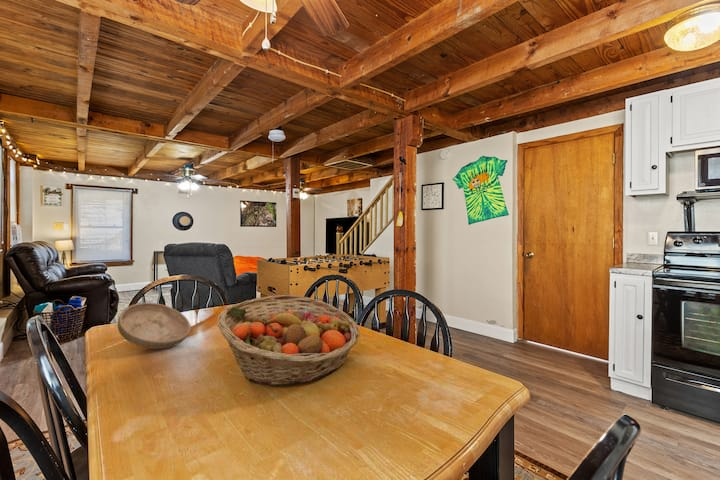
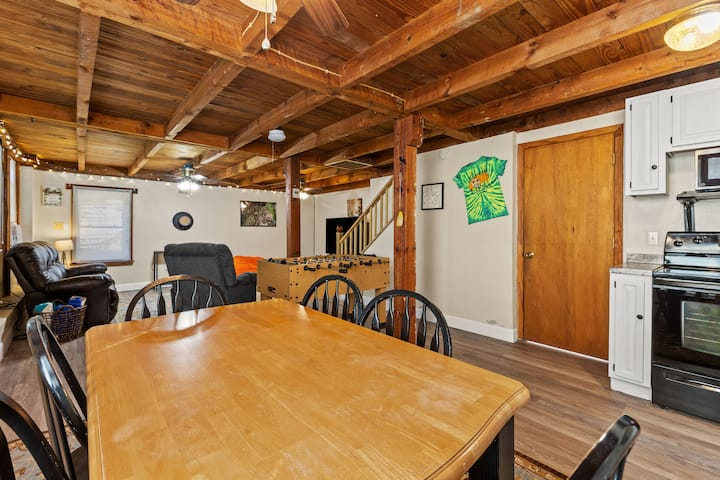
- fruit basket (293, 333)
- bowl (155, 325)
